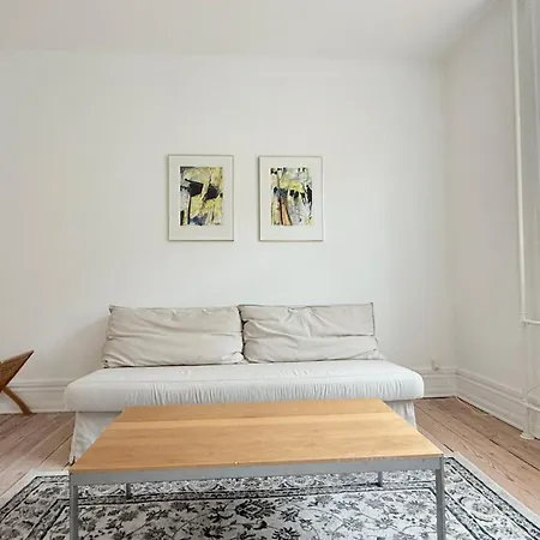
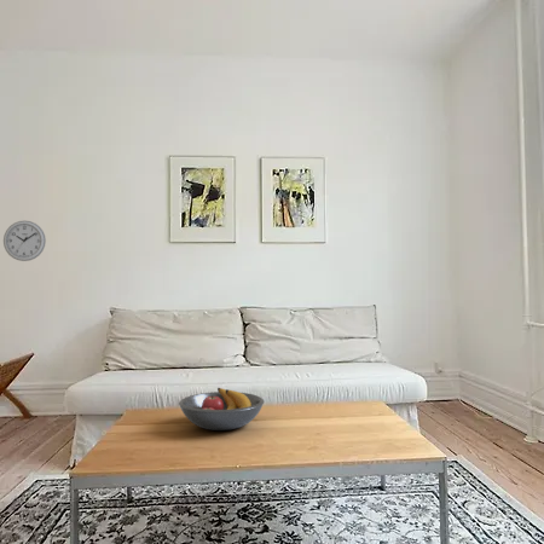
+ wall clock (24, 241)
+ fruit bowl (221, 409)
